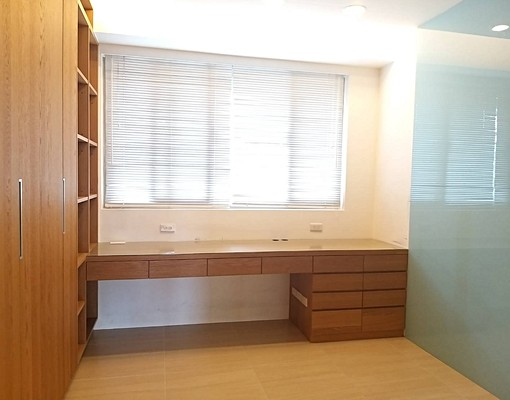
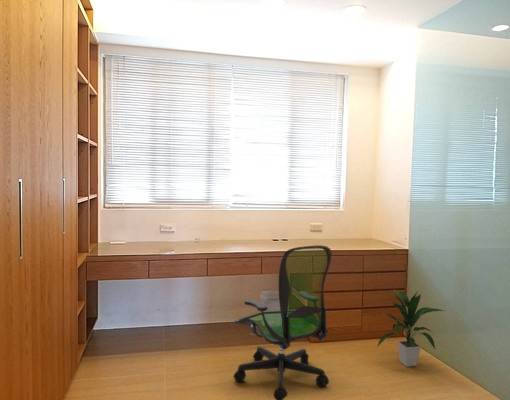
+ indoor plant (406, 325)
+ wastebasket (272, 309)
+ office chair (280, 308)
